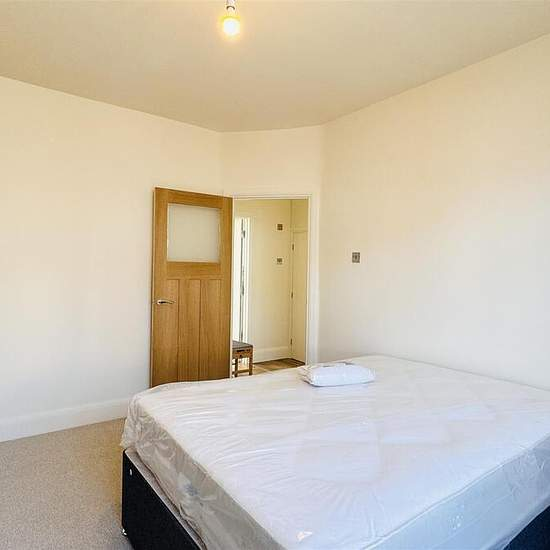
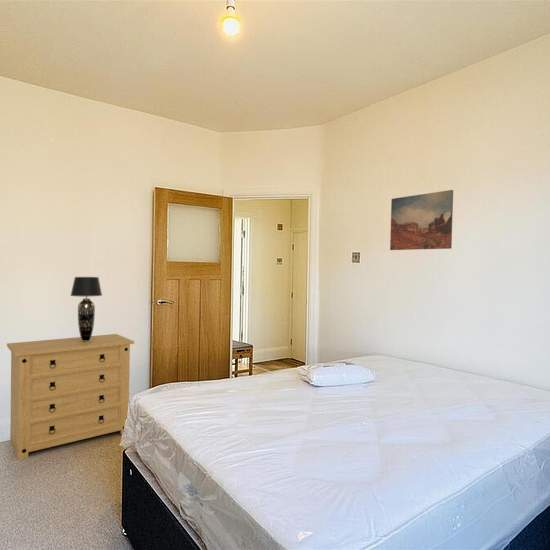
+ wall art (419, 222)
+ dresser (71, 389)
+ table lamp (86, 308)
